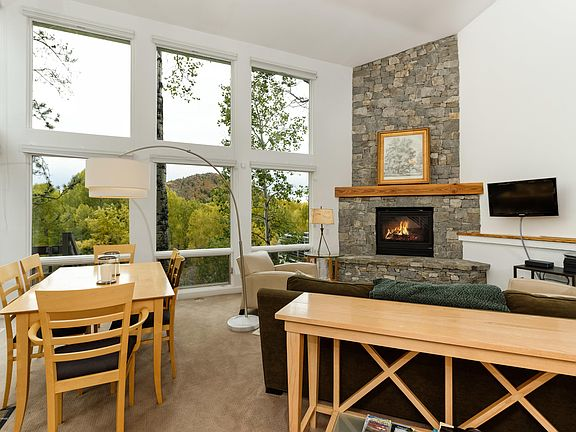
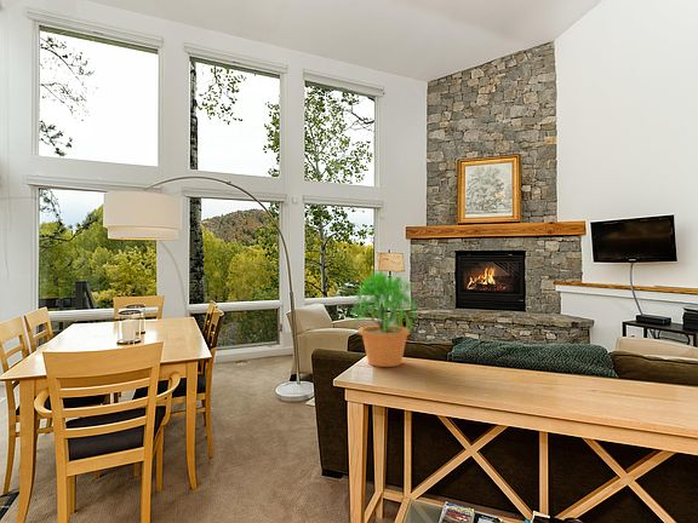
+ potted plant (385, 315)
